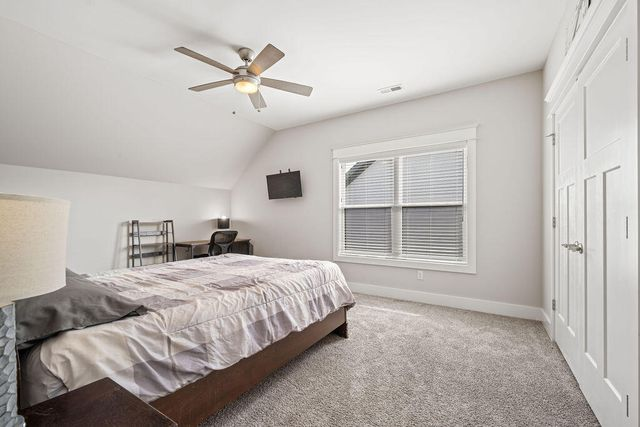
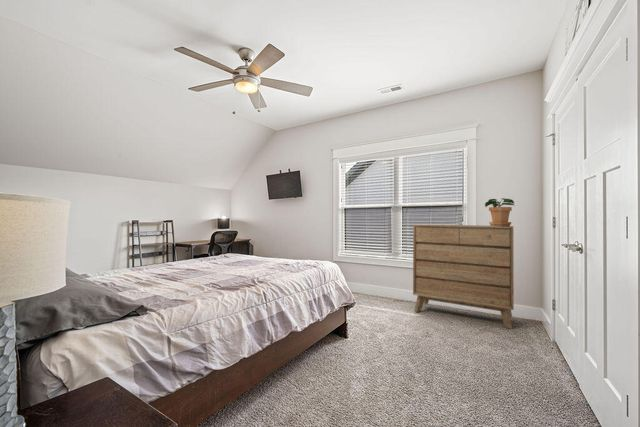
+ potted plant (499, 212)
+ dresser (462, 269)
